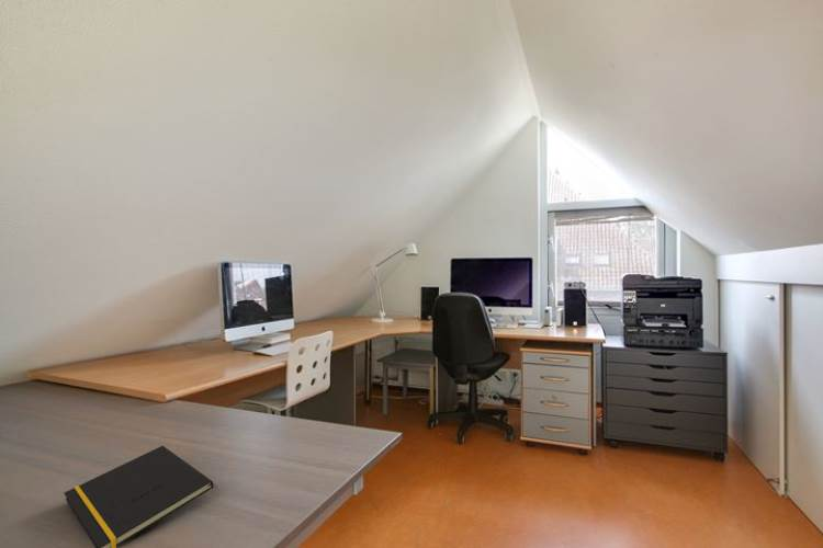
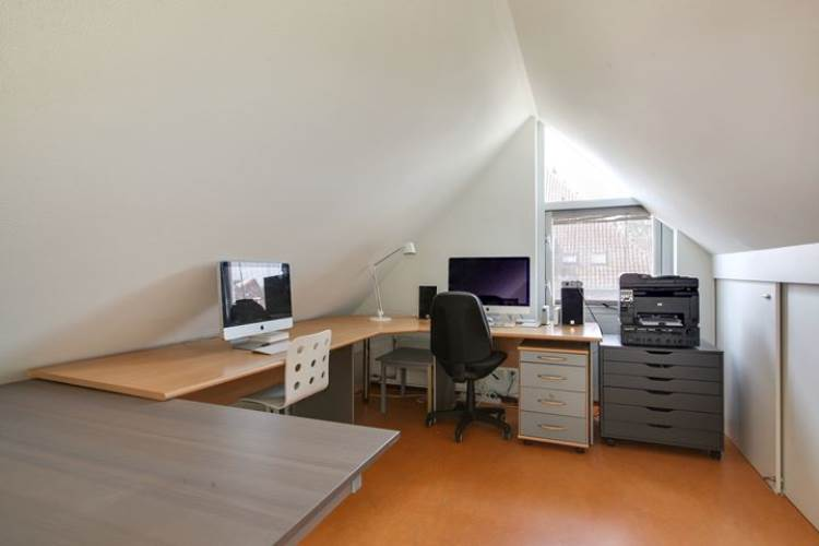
- notepad (137, 490)
